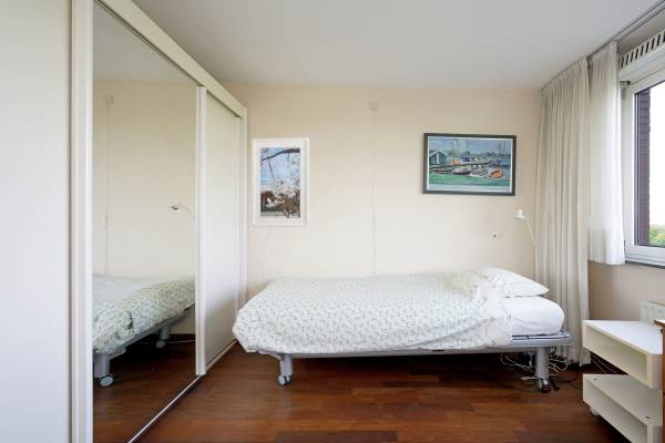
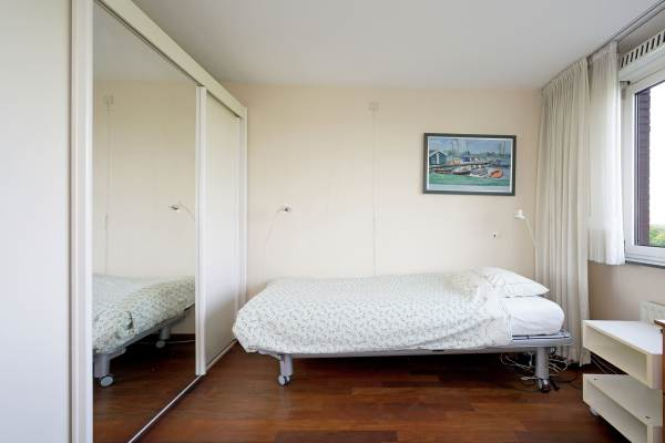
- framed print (280, 183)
